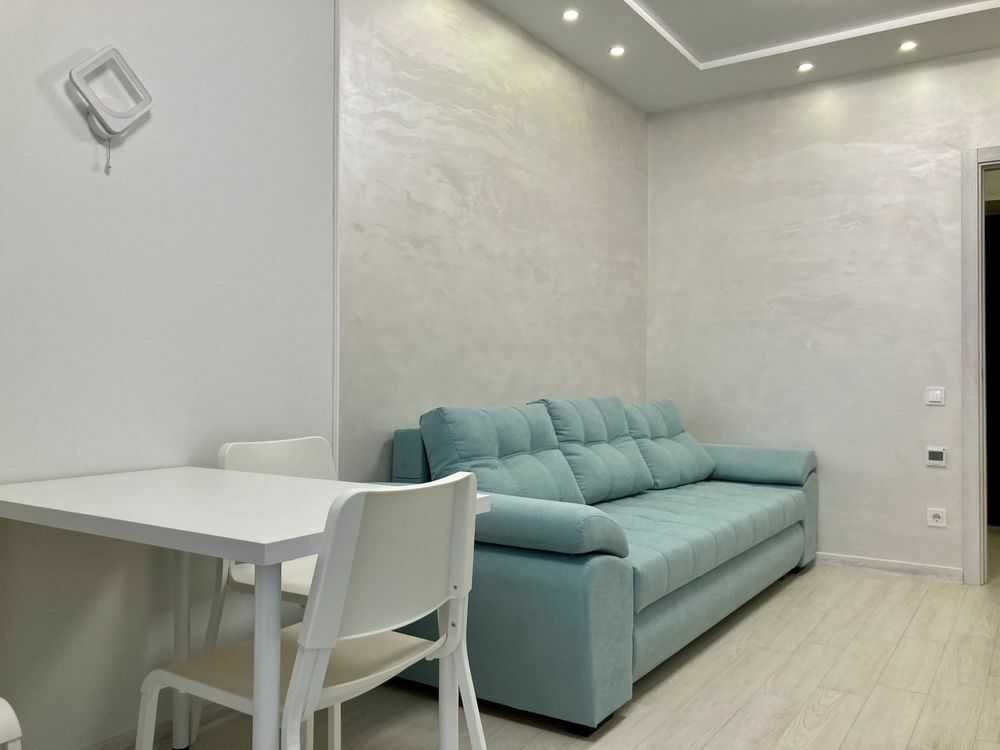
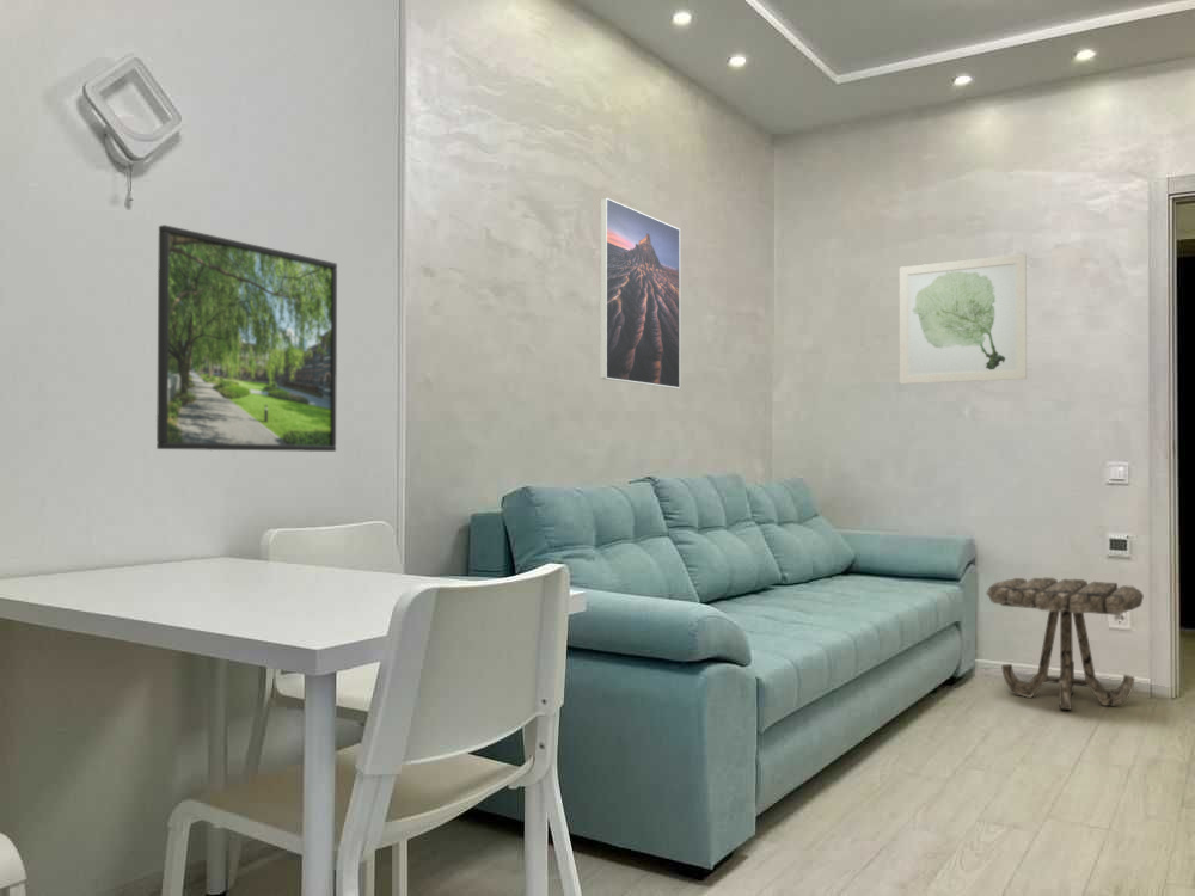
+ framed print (255, 348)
+ wall art (961, 320)
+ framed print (642, 299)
+ side table (1064, 643)
